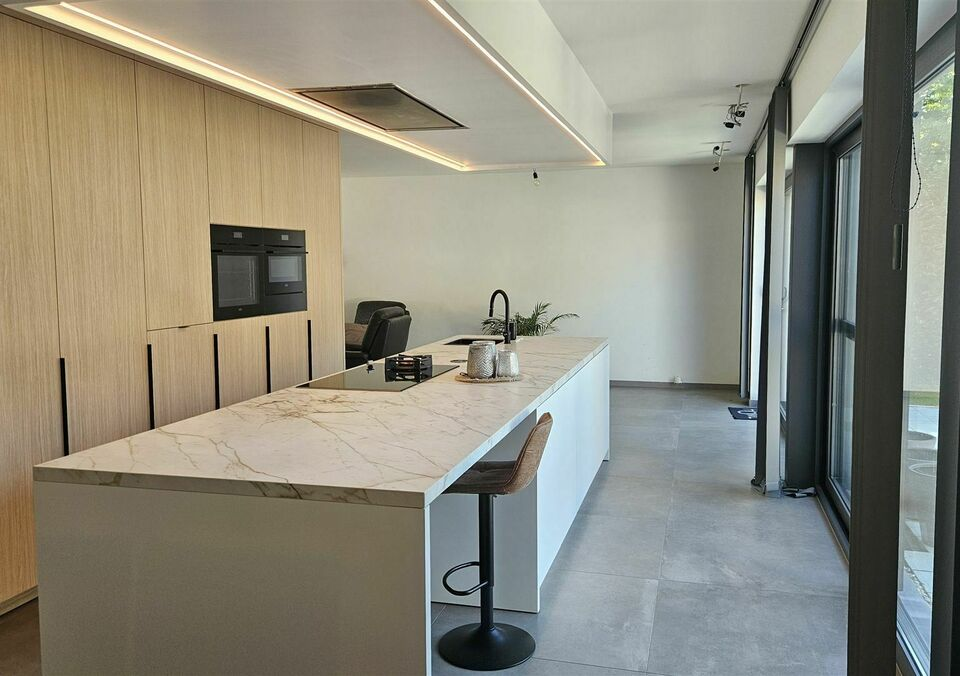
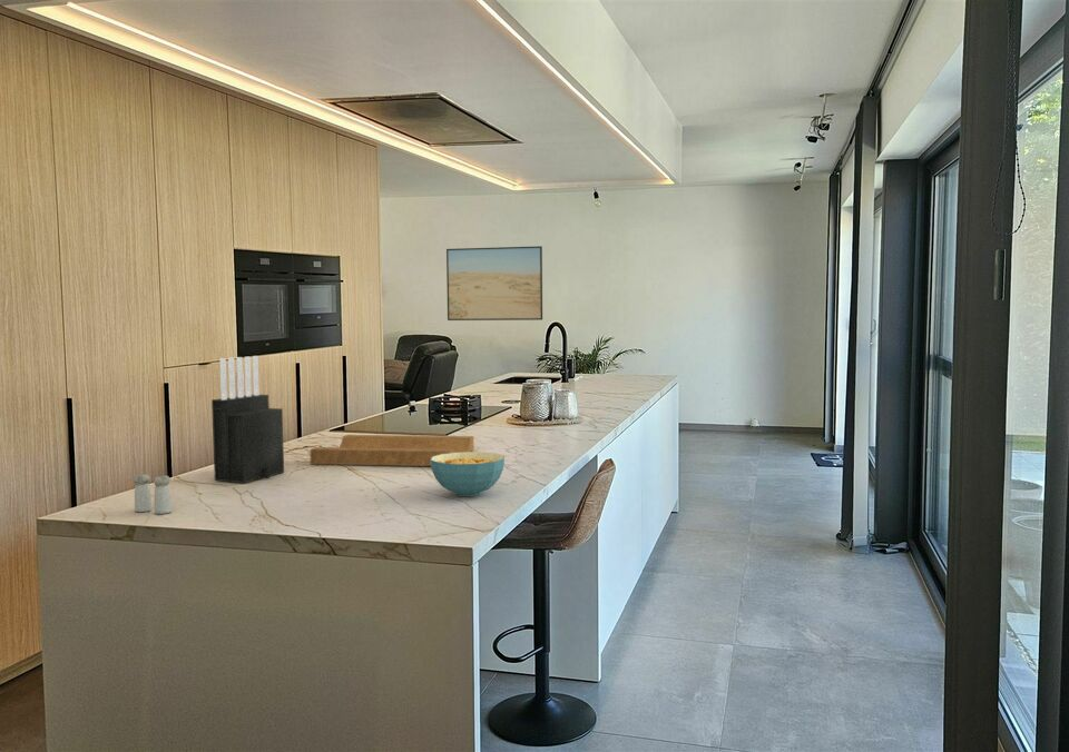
+ knife block (251, 417)
+ cereal bowl (468, 475)
+ cutting board (395, 449)
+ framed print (493, 284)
+ salt and pepper shaker (149, 493)
